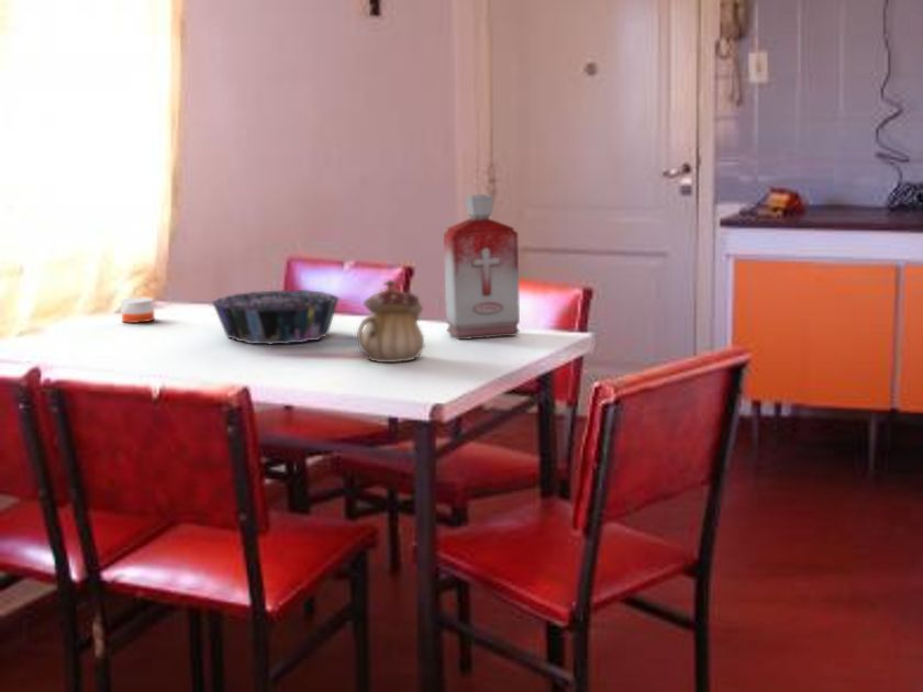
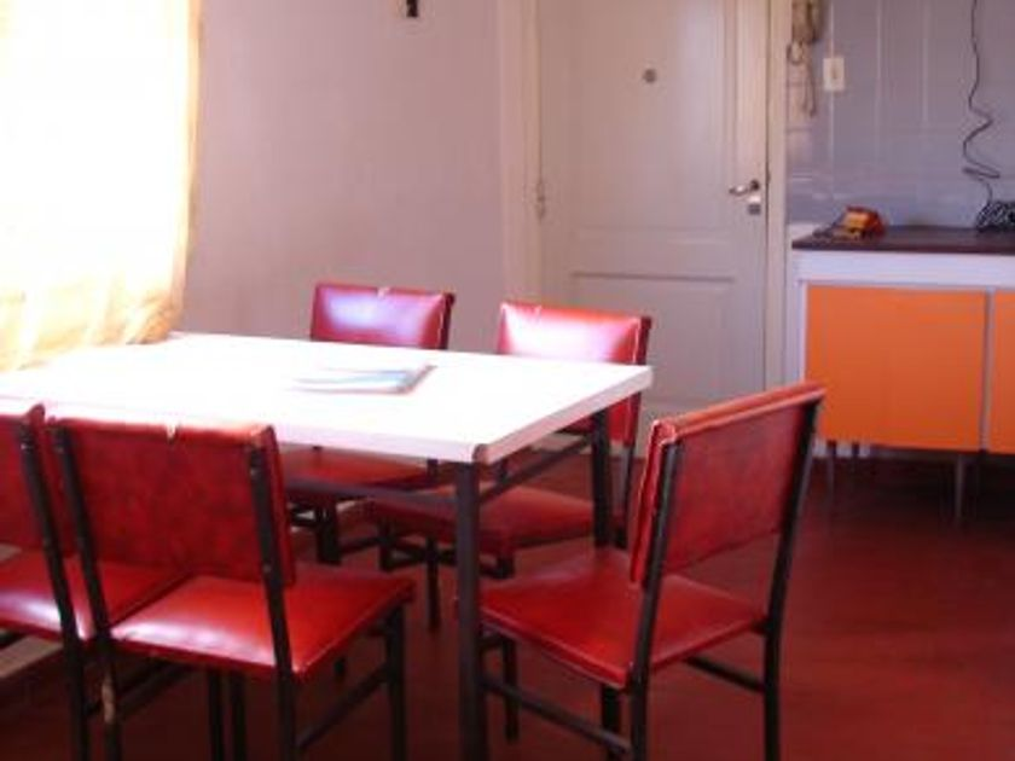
- bottle (481, 266)
- candle (136, 298)
- teapot (389, 319)
- decorative bowl (278, 316)
